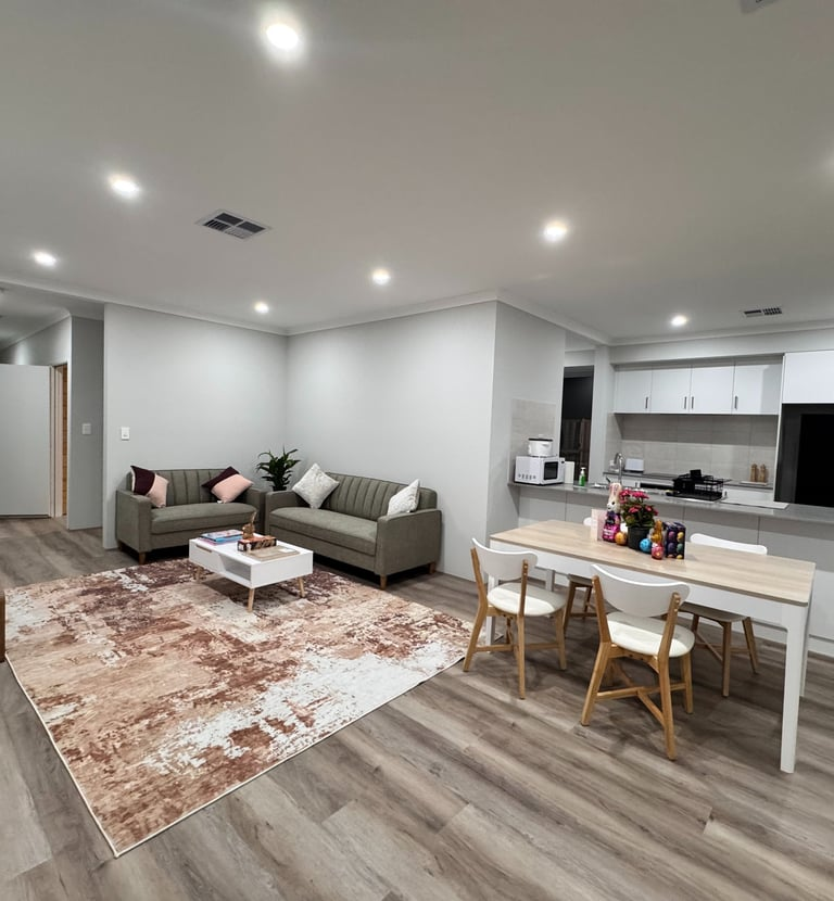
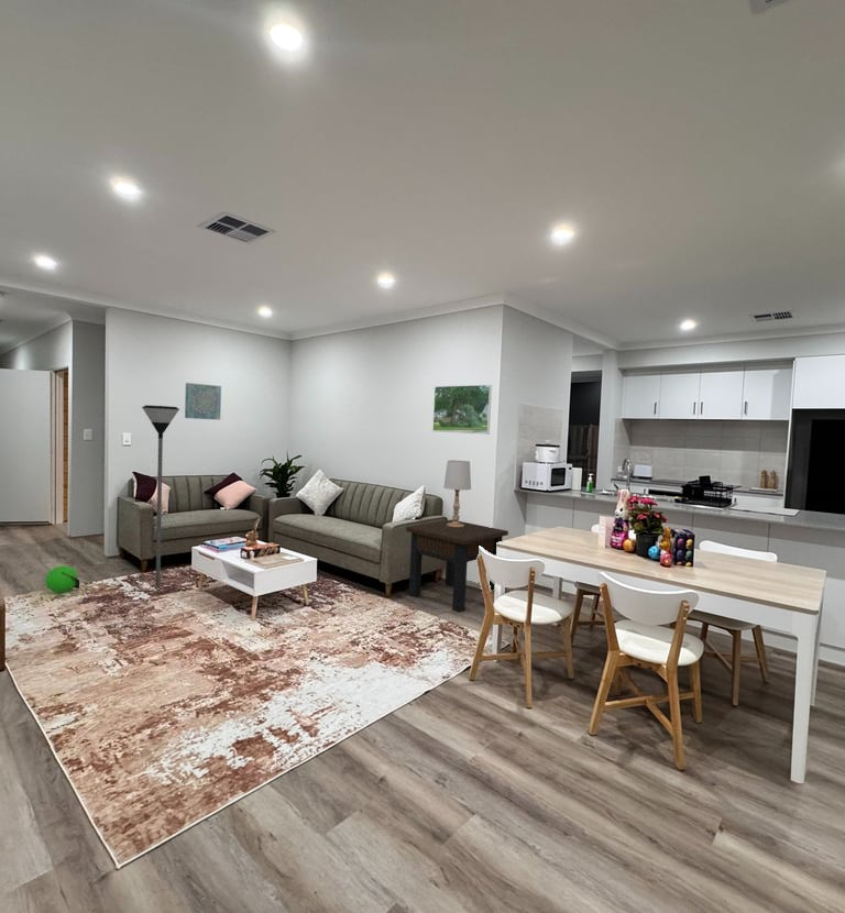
+ ball (64, 579)
+ side table (456, 562)
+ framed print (460, 409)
+ table lamp (457, 493)
+ wall art (202, 402)
+ floor lamp (158, 497)
